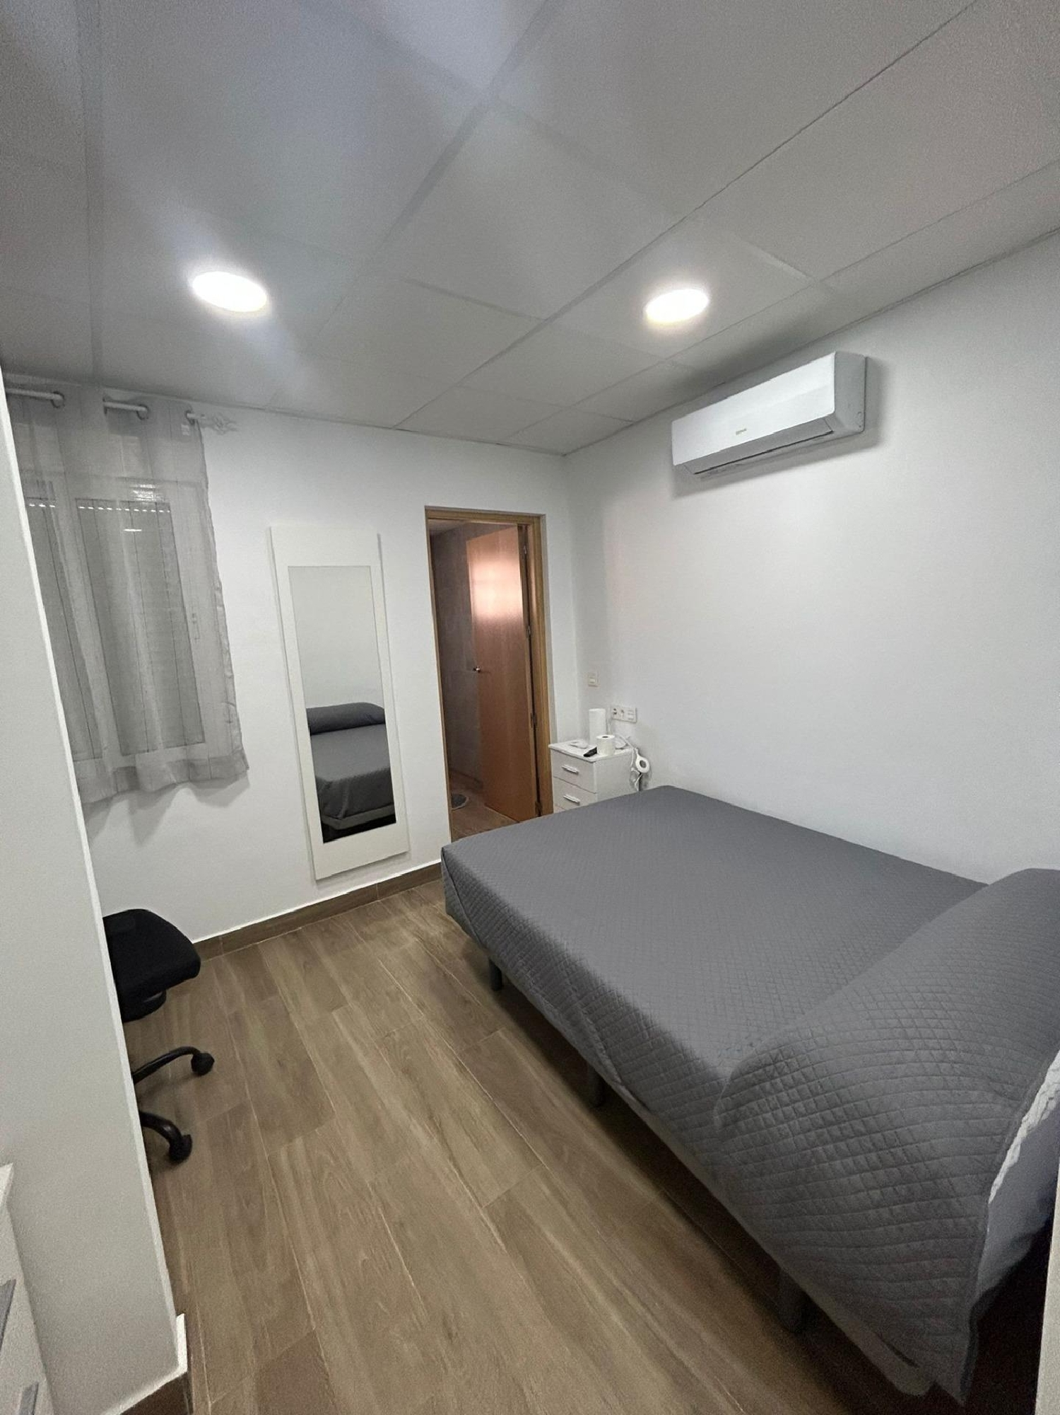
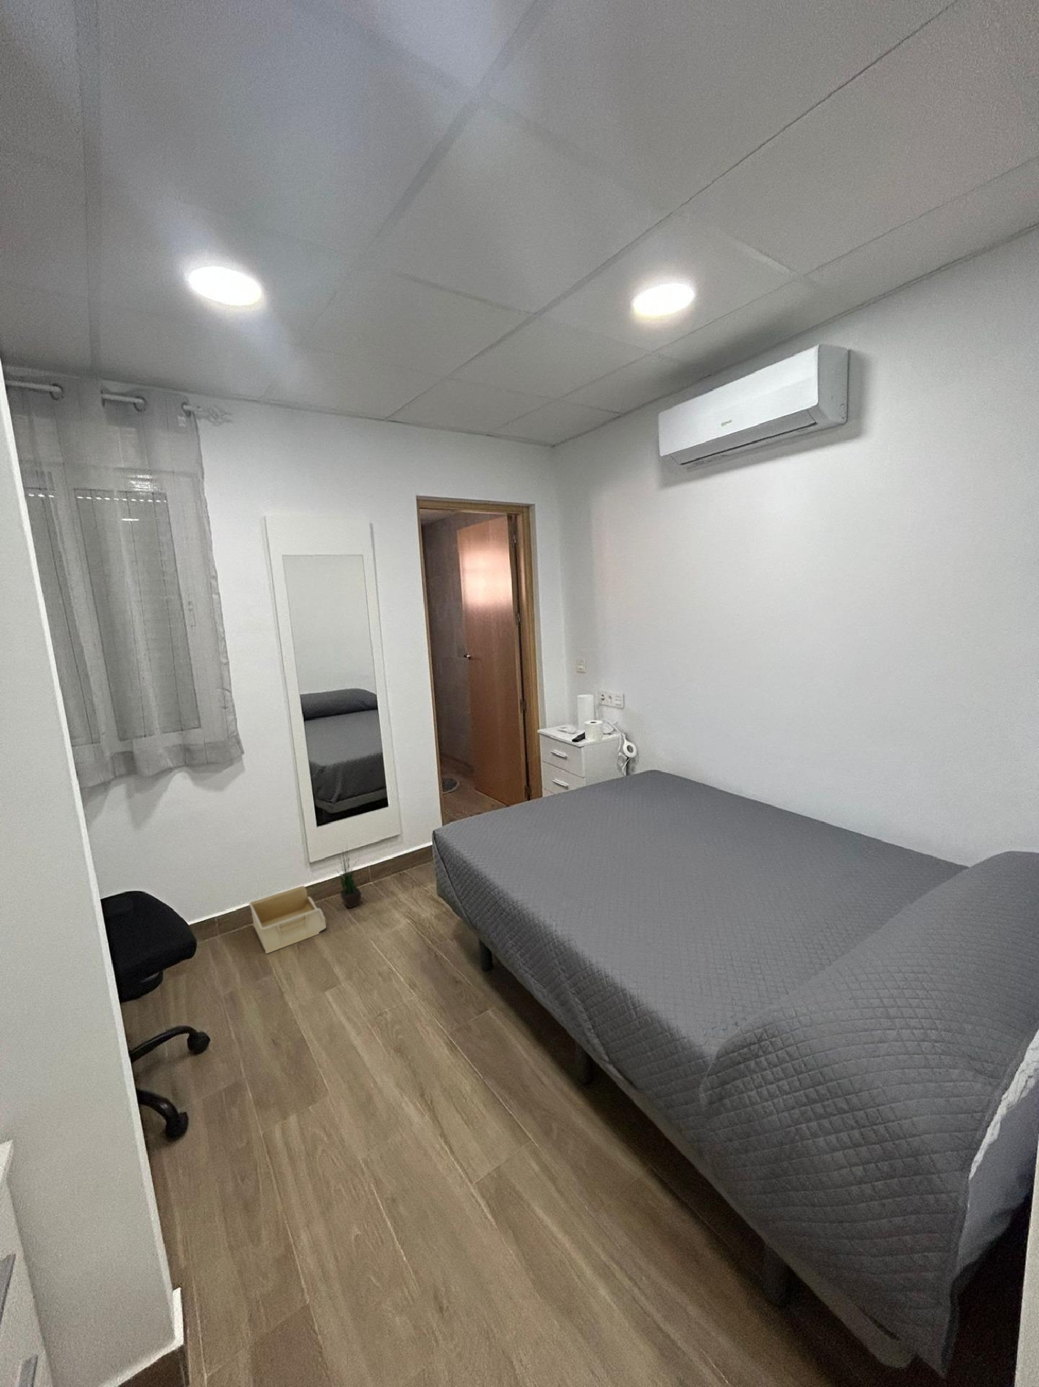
+ potted plant (346, 875)
+ storage bin (287, 916)
